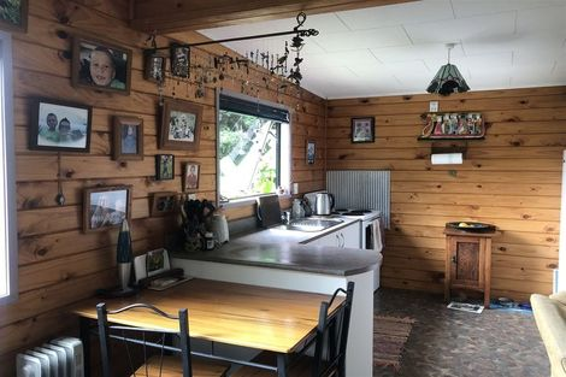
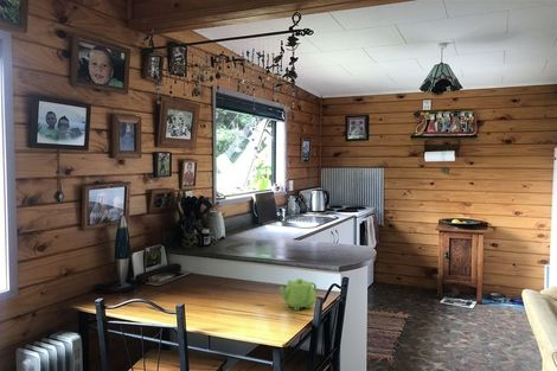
+ teapot (297, 293)
